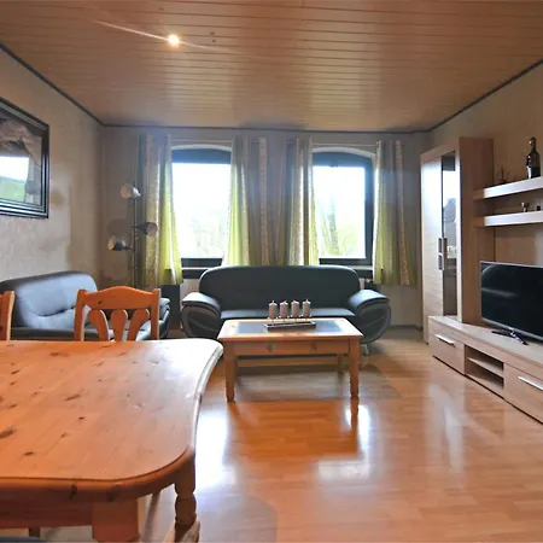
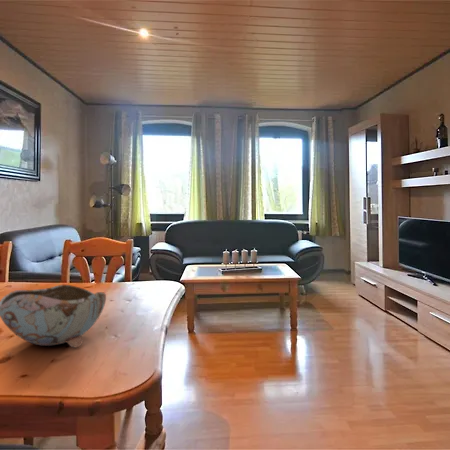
+ bowl (55, 314)
